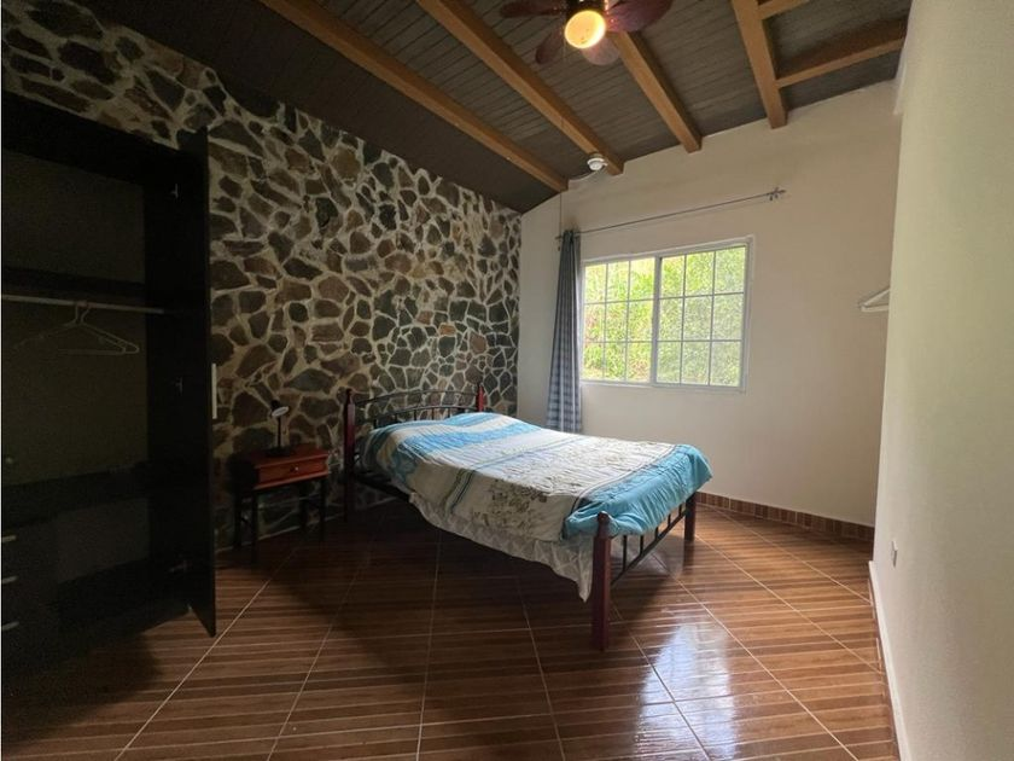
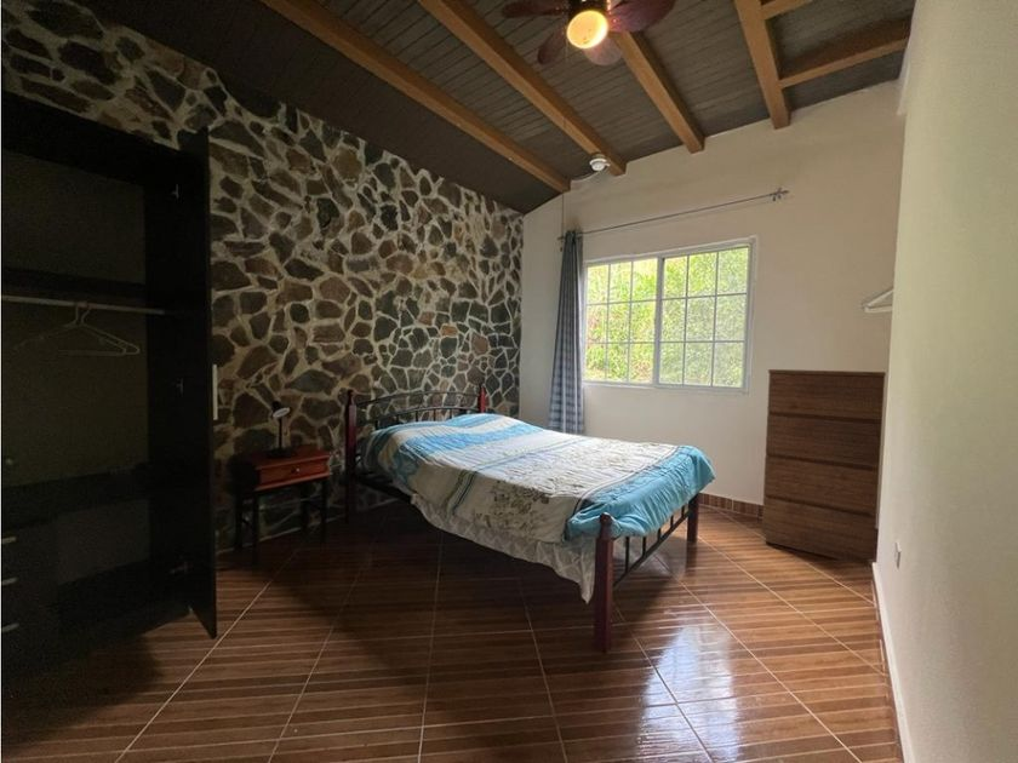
+ dresser (822, 457)
